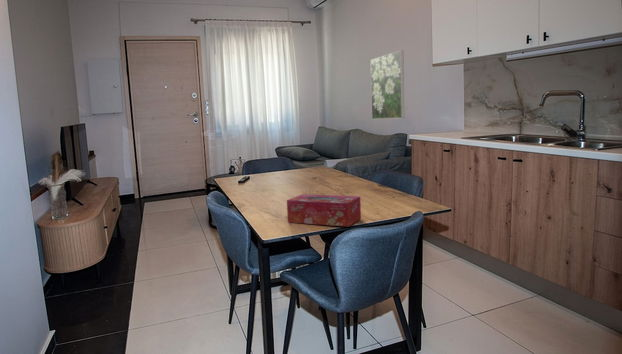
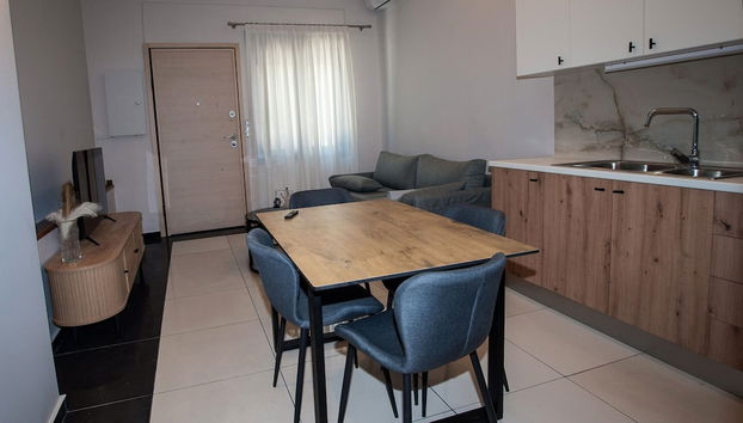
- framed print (386, 87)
- tissue box (324, 209)
